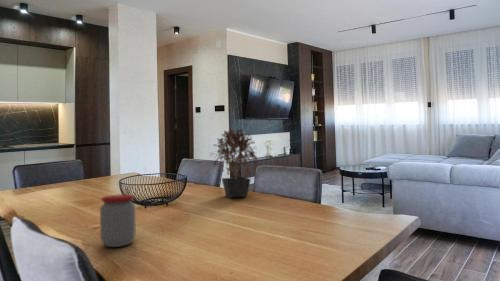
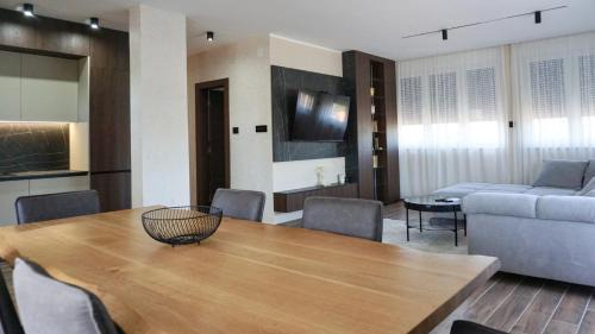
- jar (118, 219)
- potted plant (234, 161)
